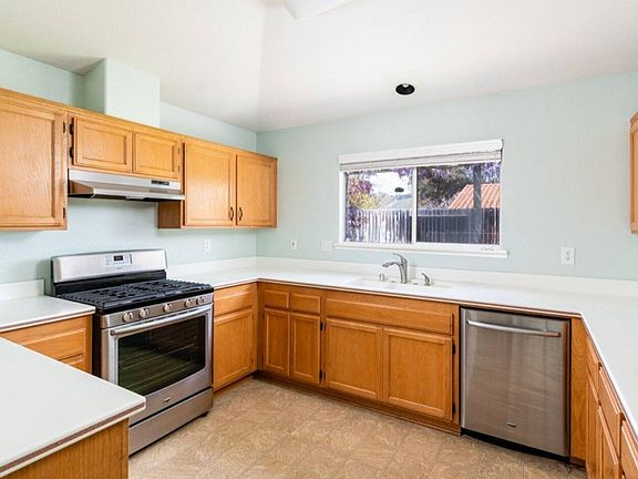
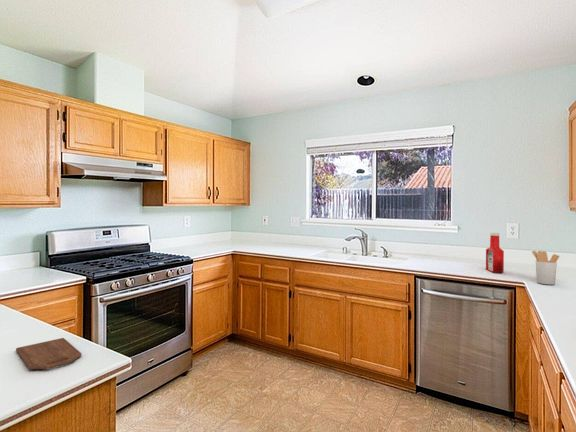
+ cutting board (49, 353)
+ utensil holder (543, 266)
+ soap bottle (494, 252)
